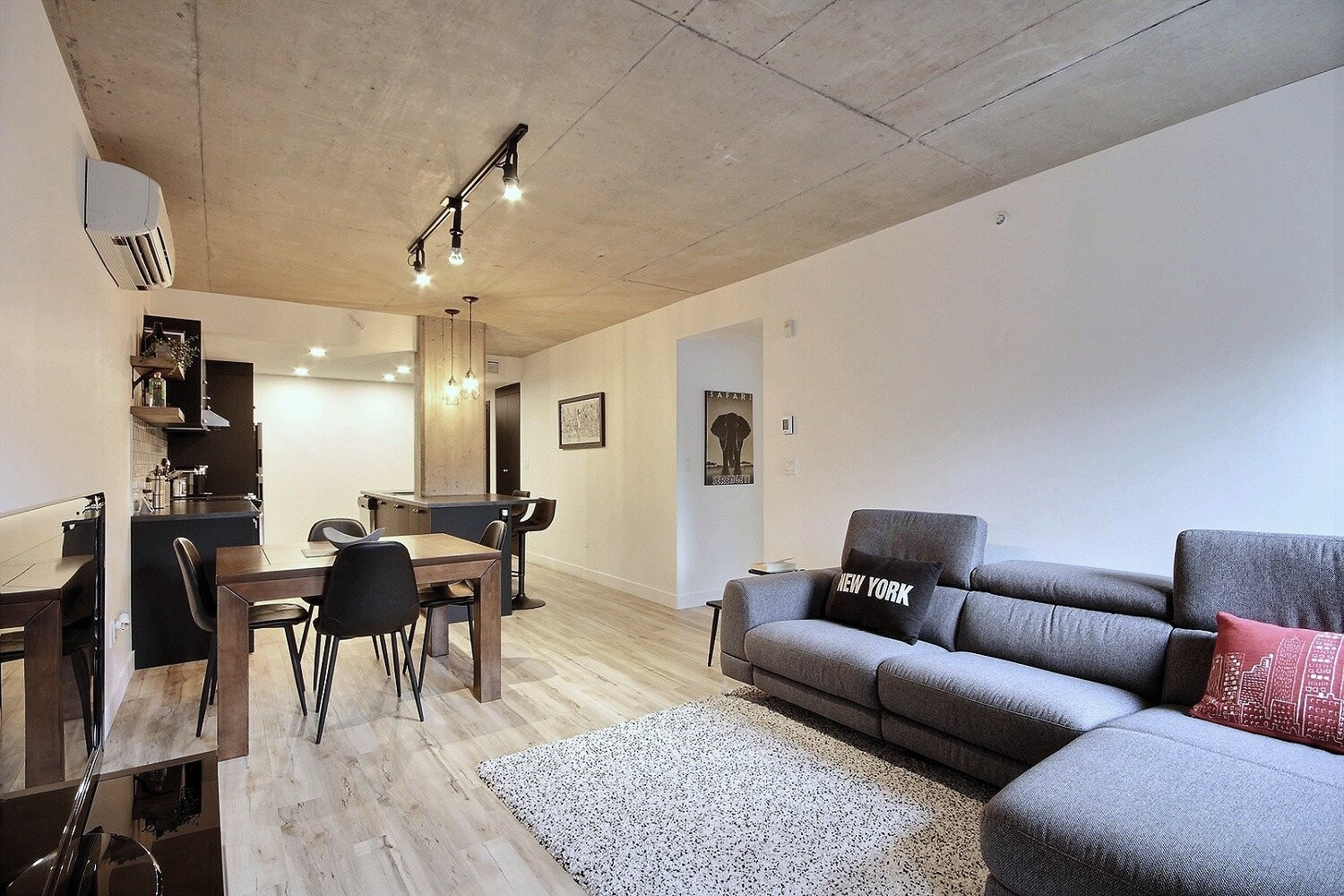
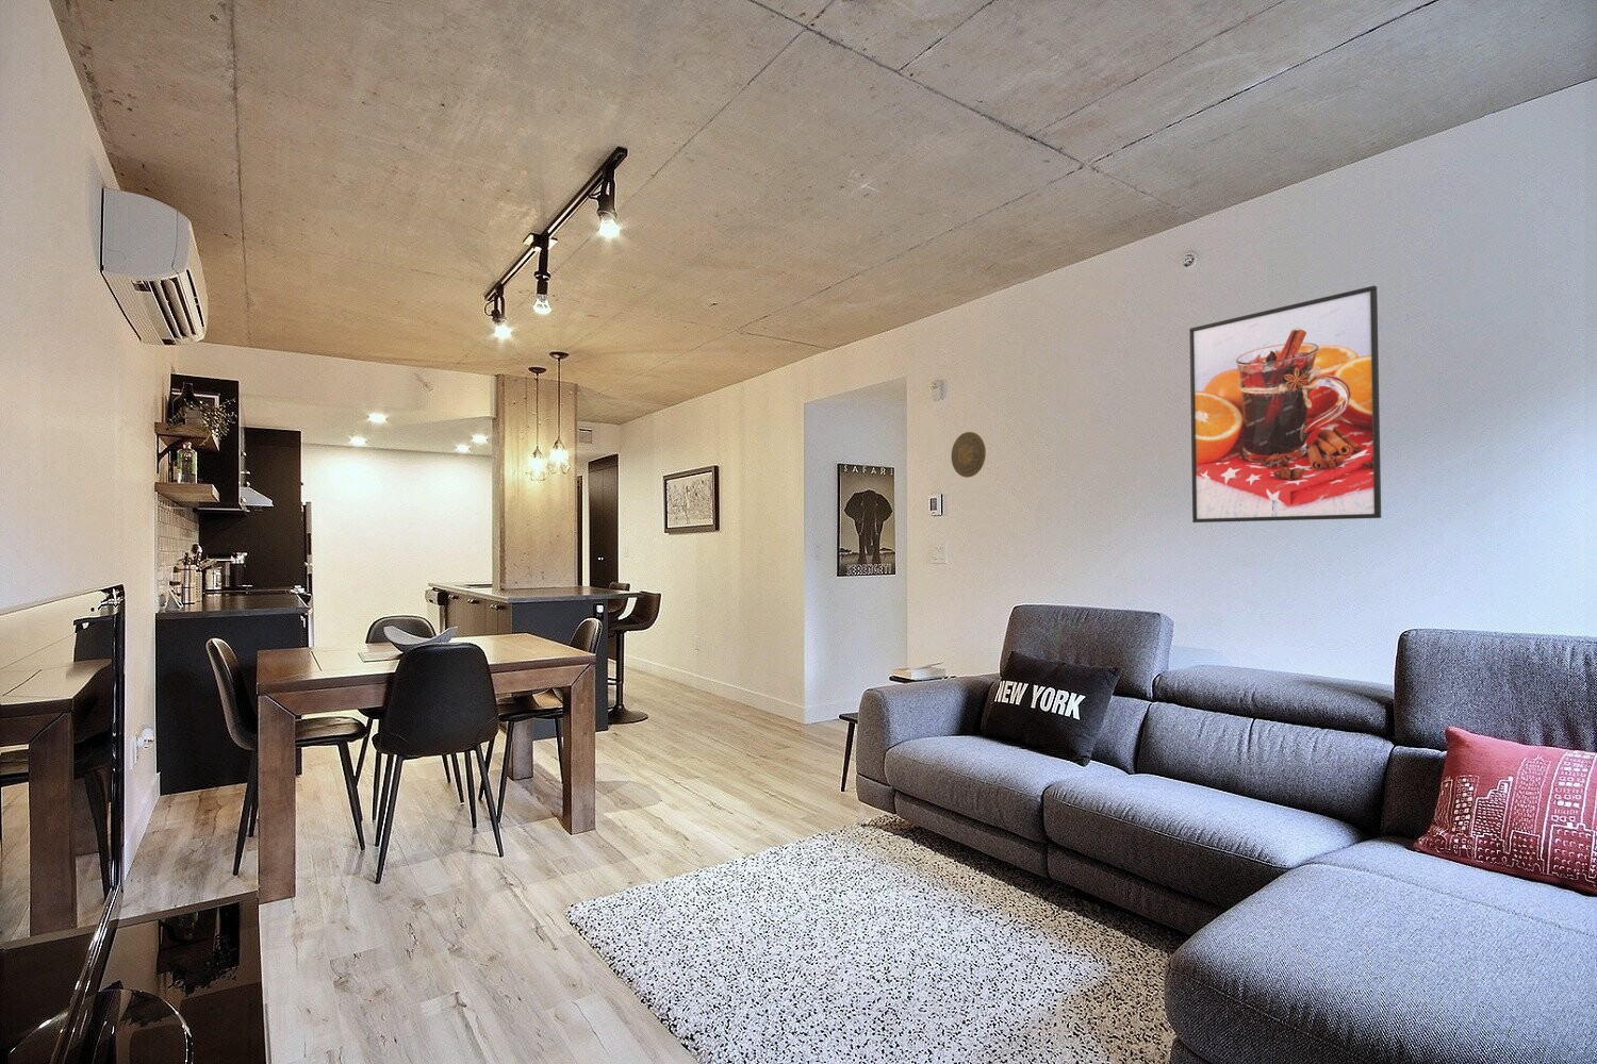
+ decorative plate (967, 455)
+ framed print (1276, 414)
